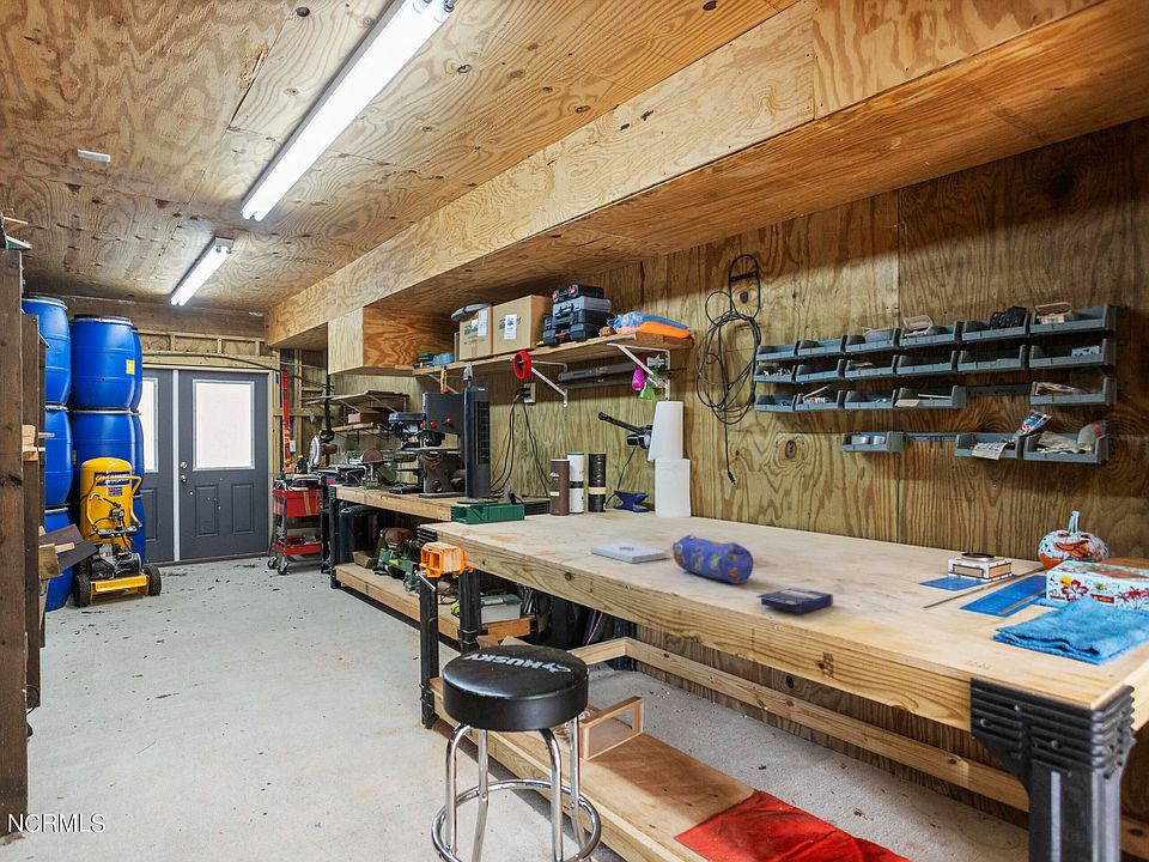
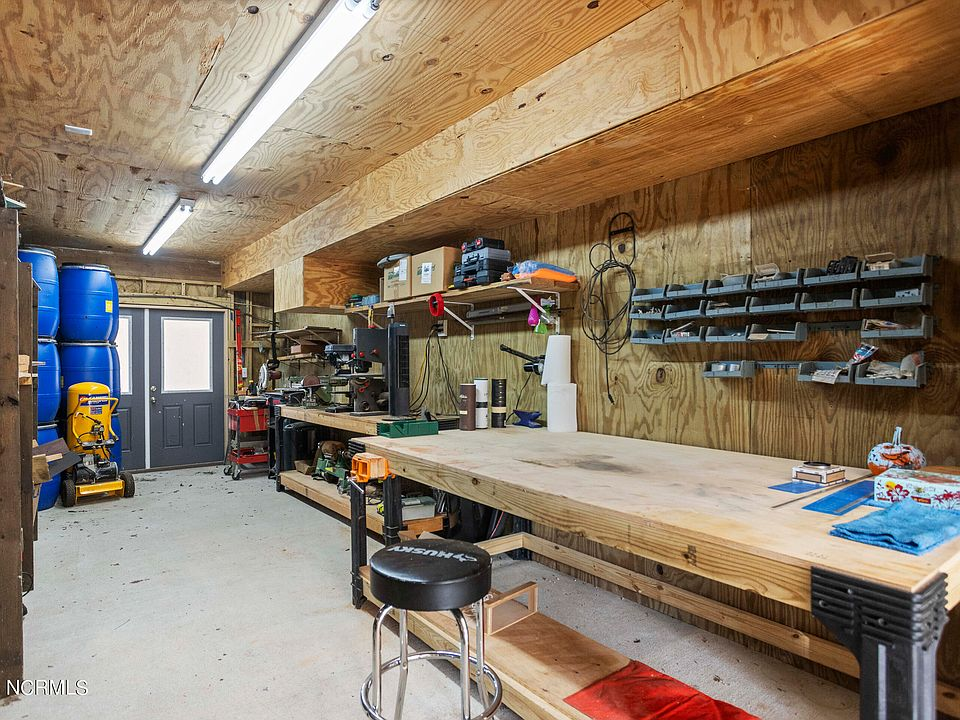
- small box (794, 600)
- pencil case (711, 557)
- notepad (627, 552)
